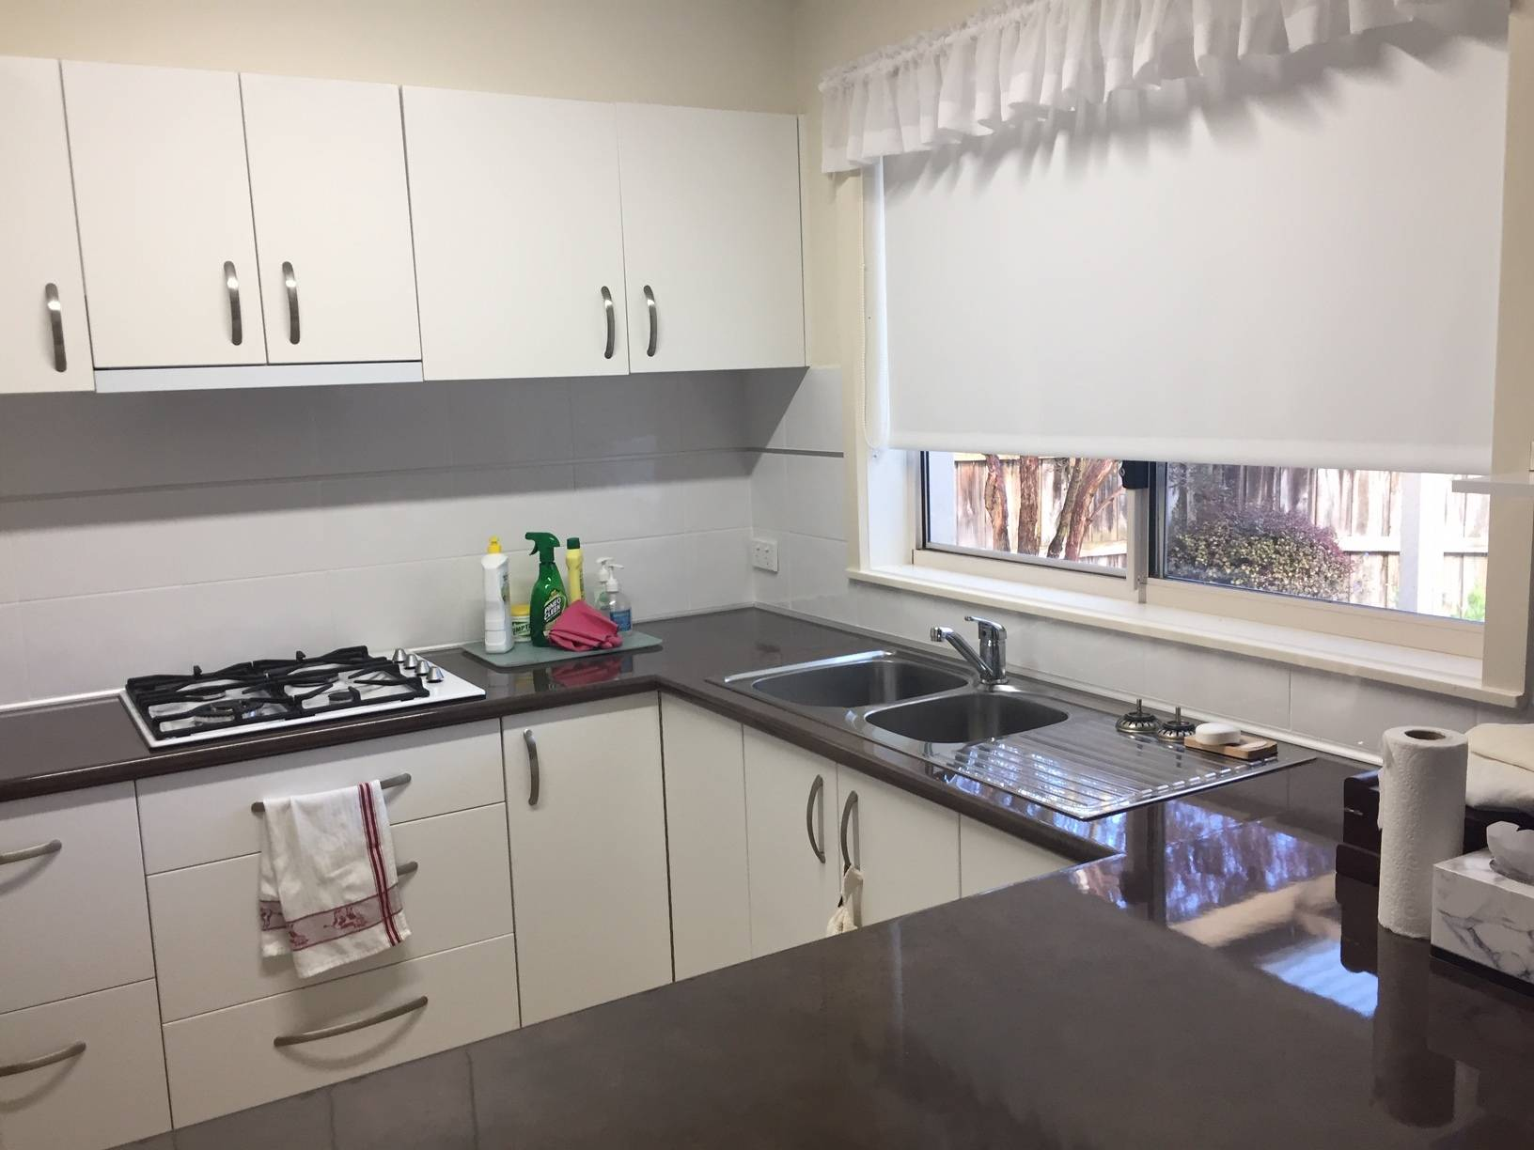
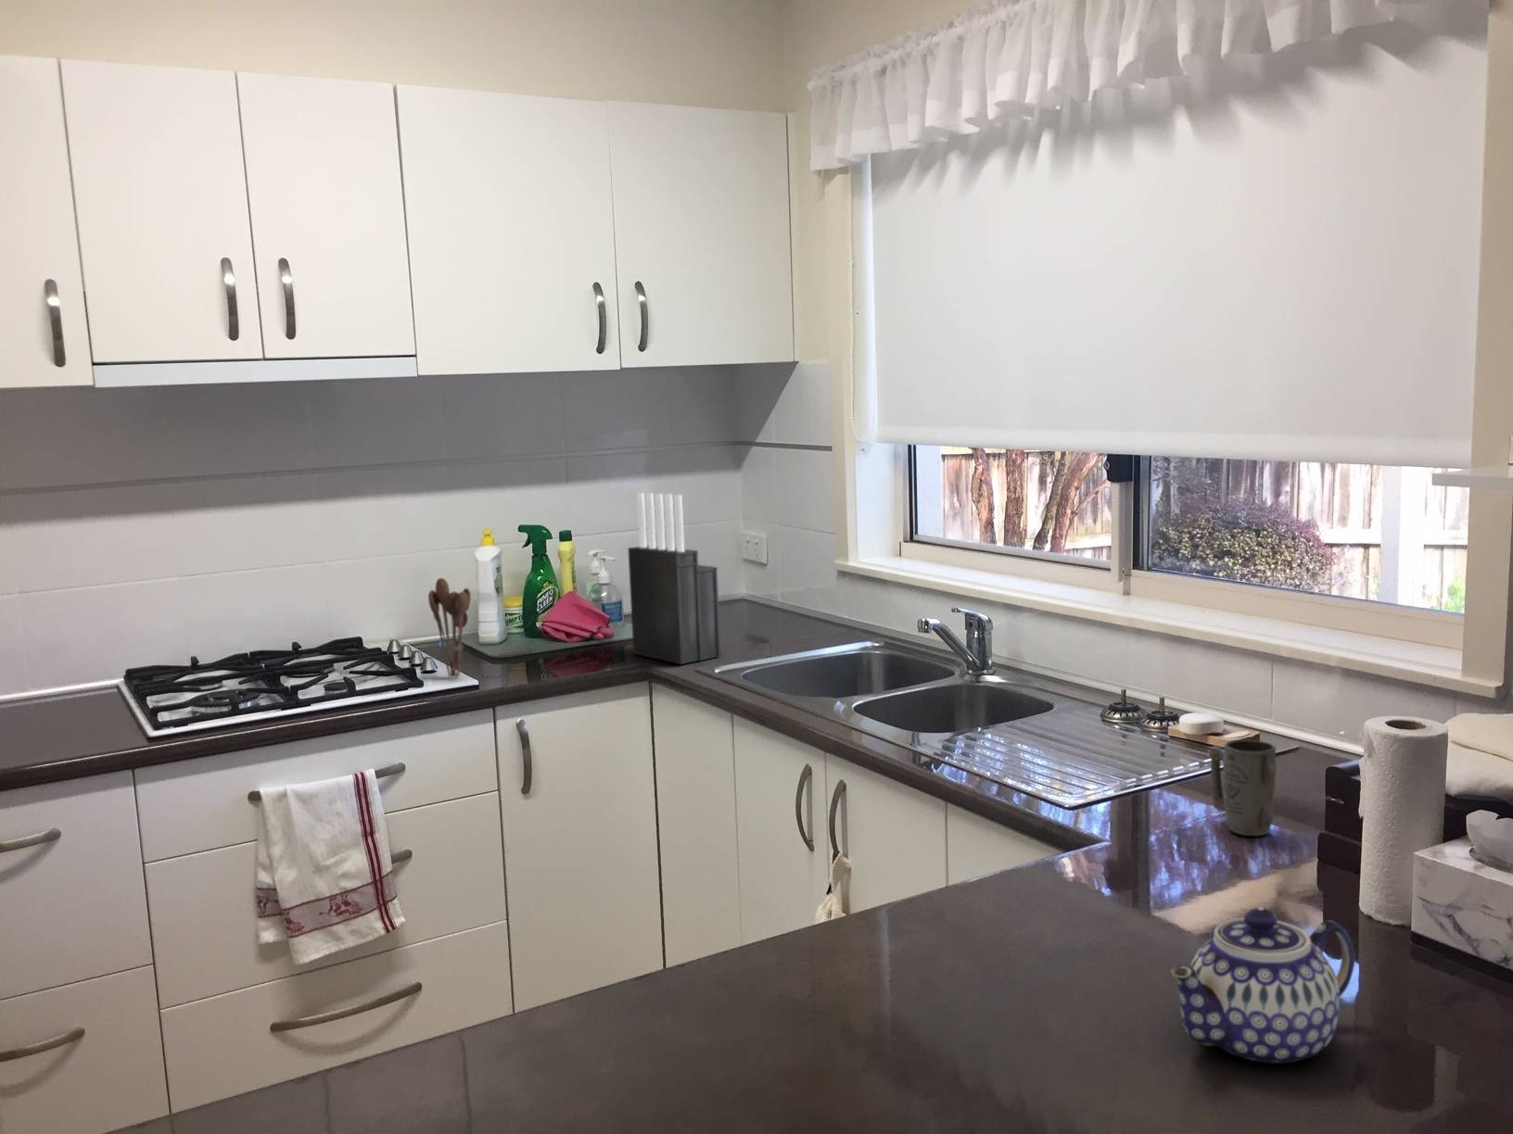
+ knife block (677, 573)
+ mug (1241, 785)
+ utensil holder (453, 628)
+ teapot (1264, 973)
